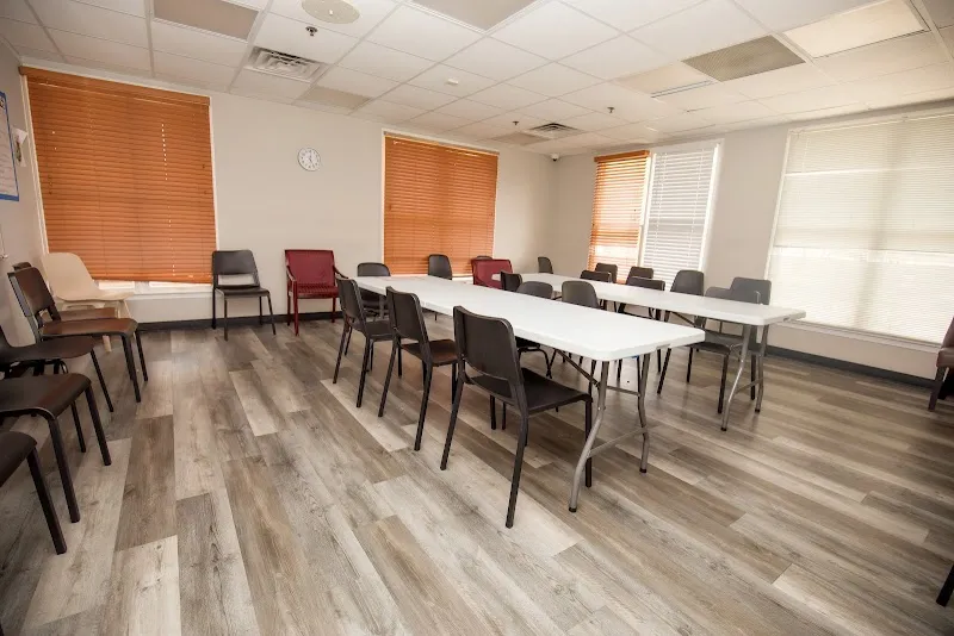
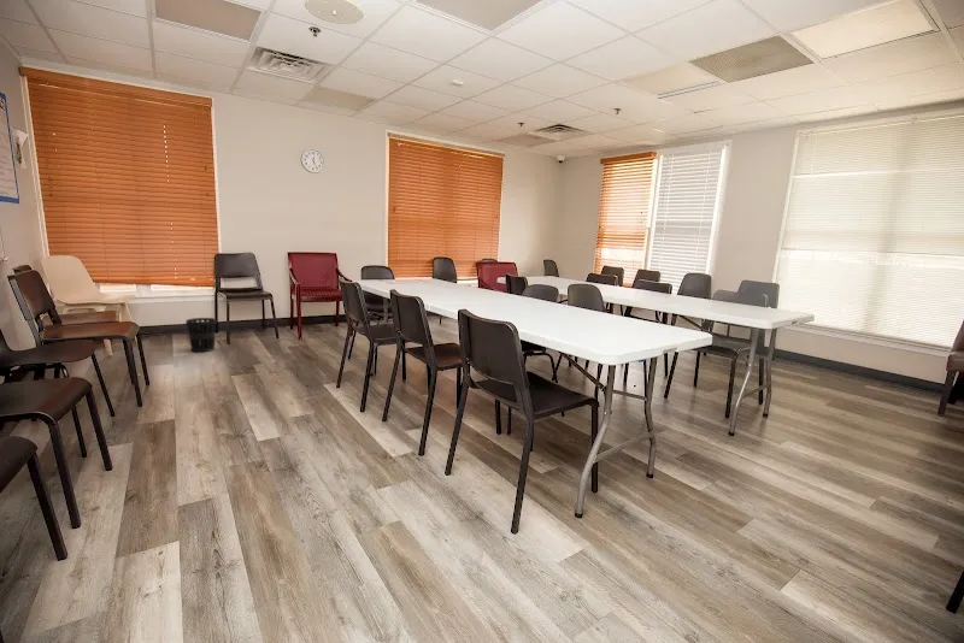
+ wastebasket (201, 335)
